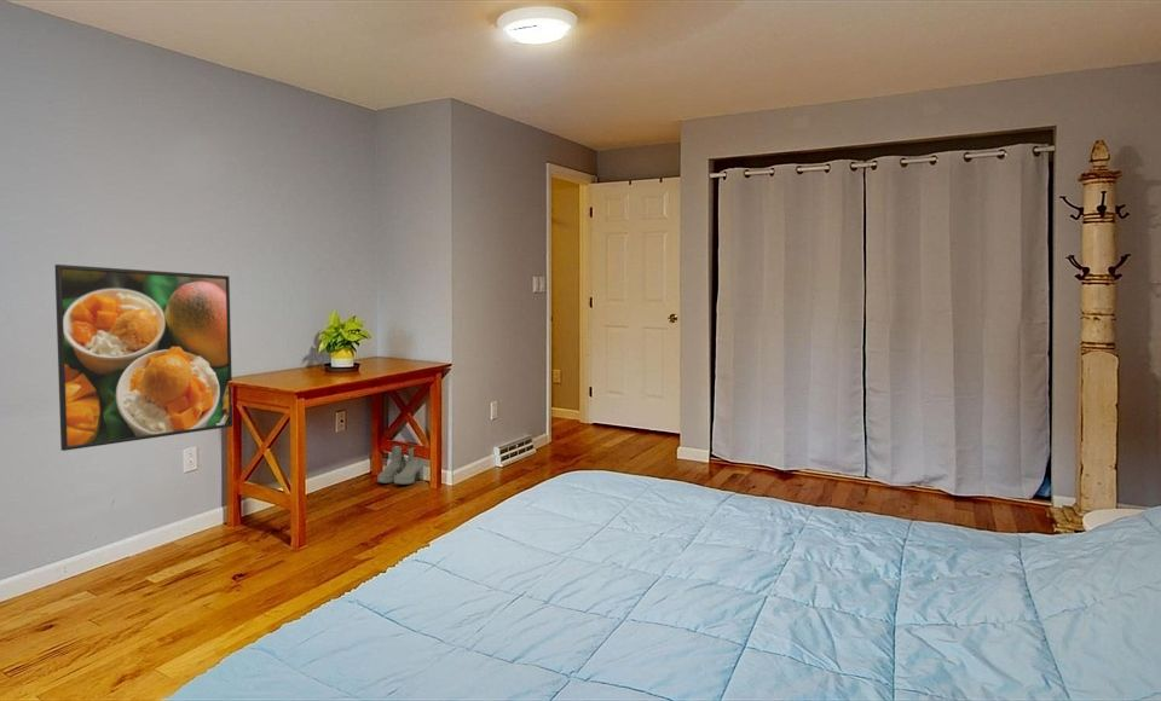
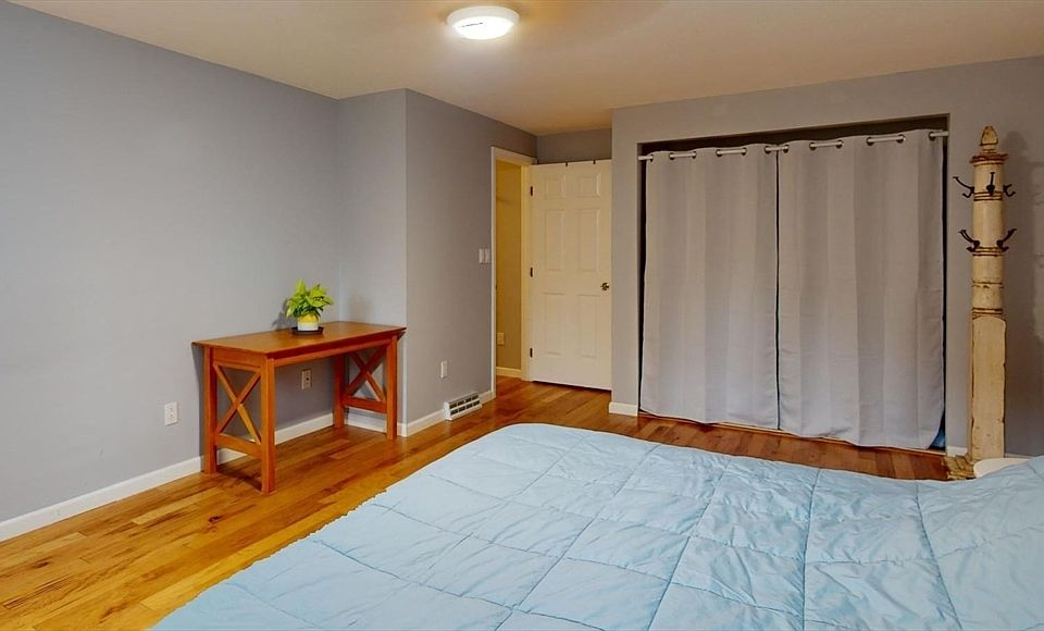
- boots (400, 463)
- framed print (154, 354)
